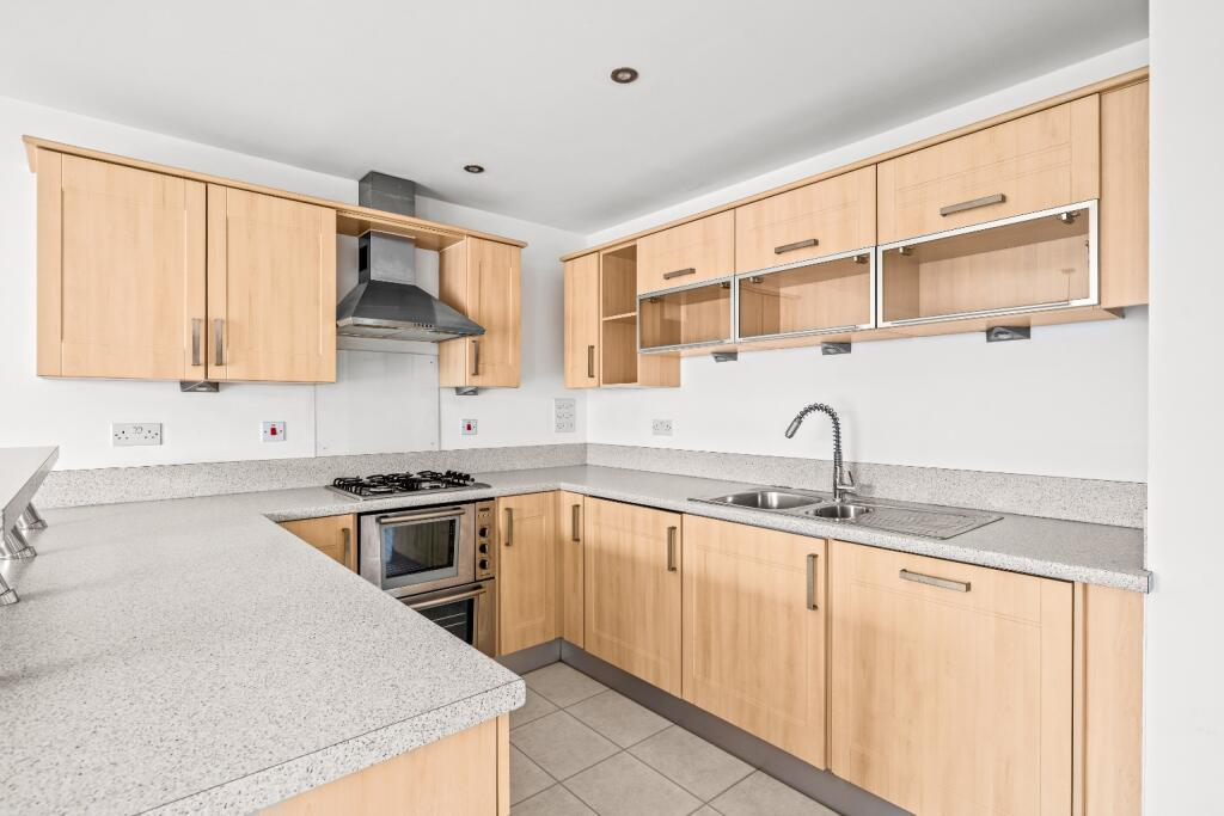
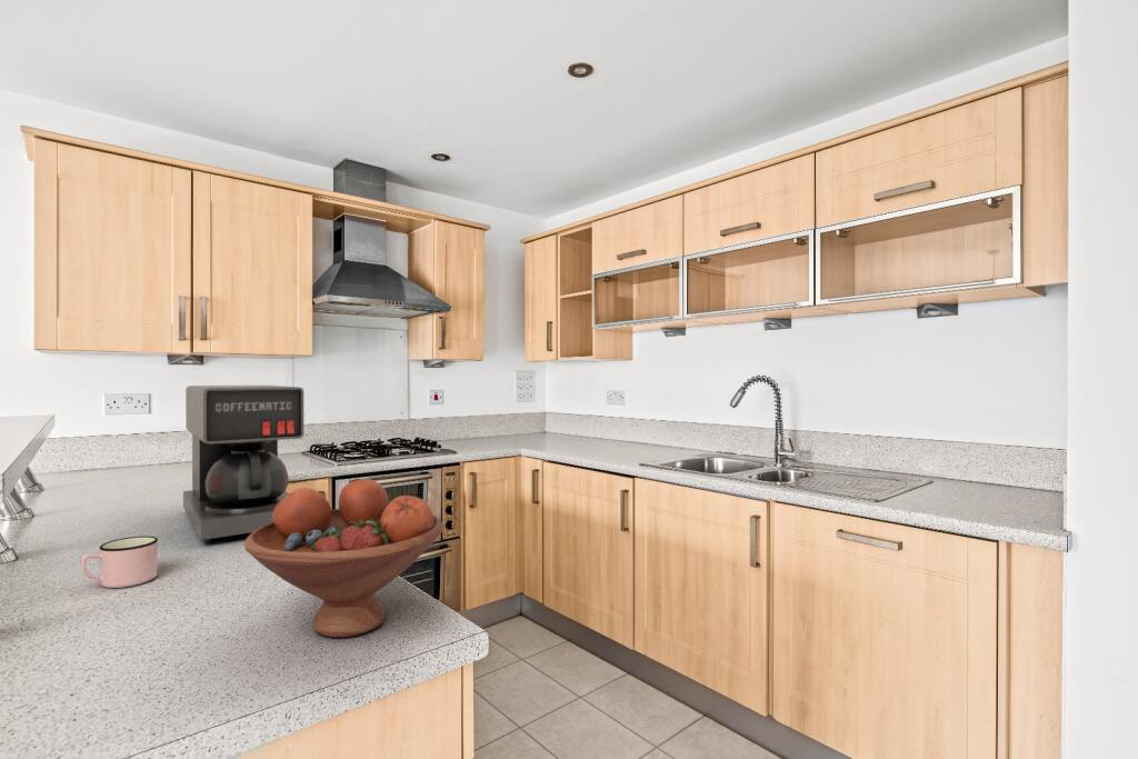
+ coffee maker (241, 452)
+ fruit bowl (349, 557)
+ mug (120, 562)
